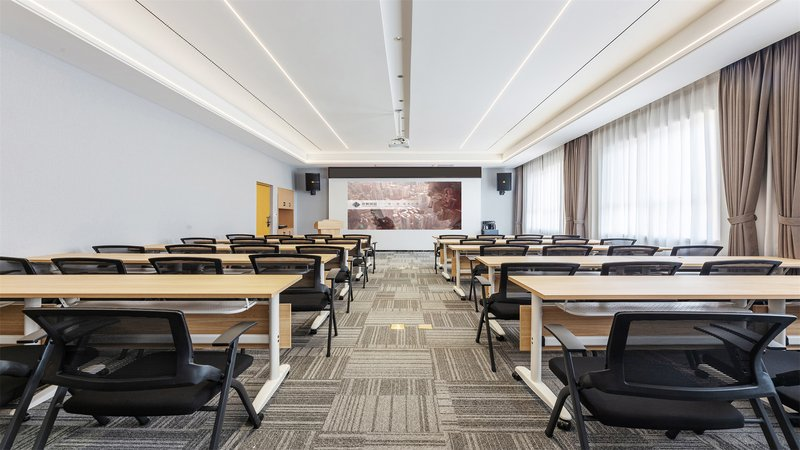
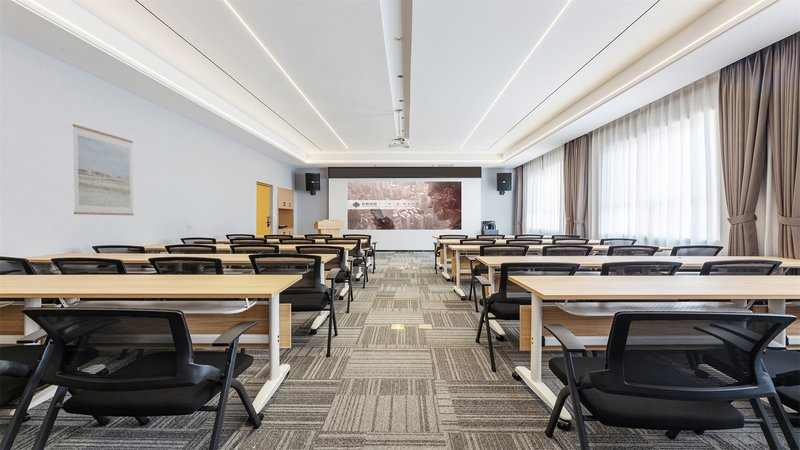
+ wall art (106, 174)
